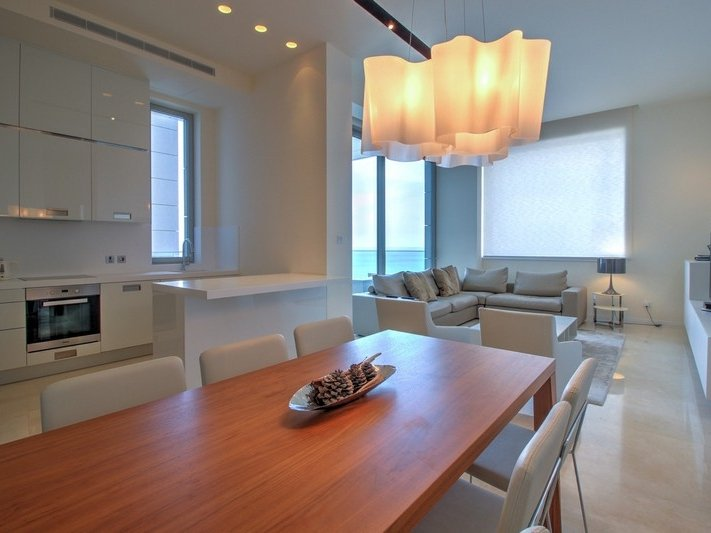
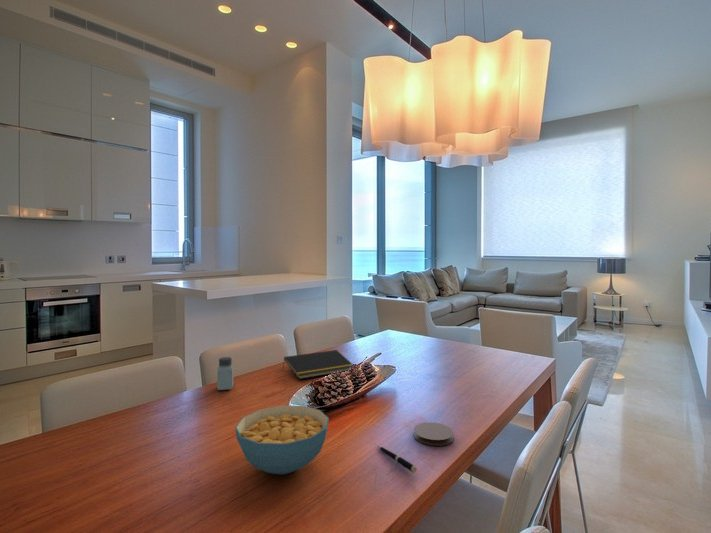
+ pen (394, 456)
+ notepad (319, 363)
+ coaster (433, 433)
+ saltshaker (225, 373)
+ cereal bowl (283, 444)
